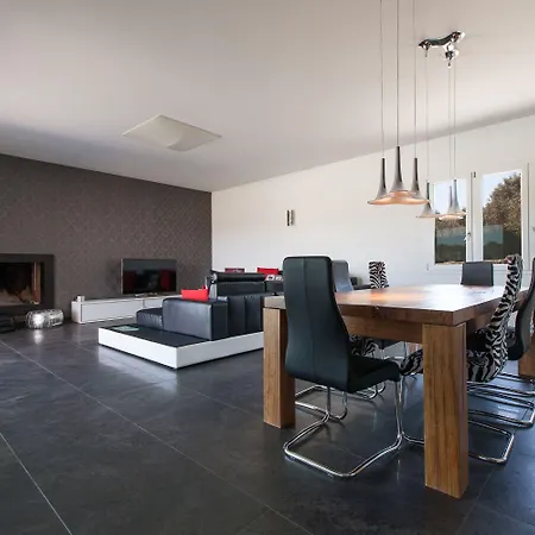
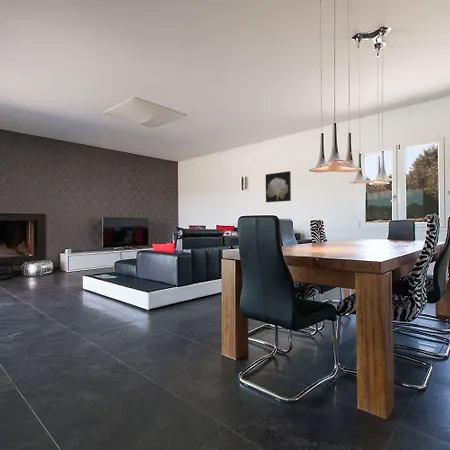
+ wall art (277, 187)
